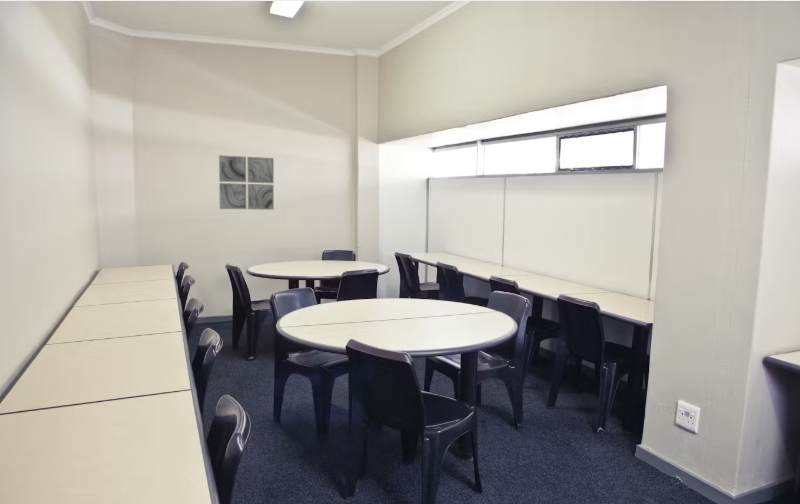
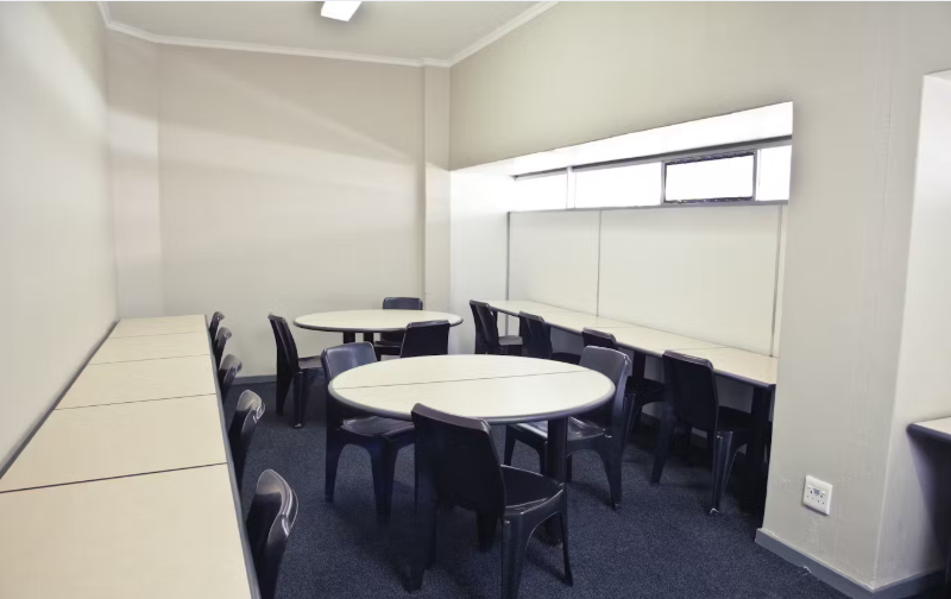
- wall art (248, 182)
